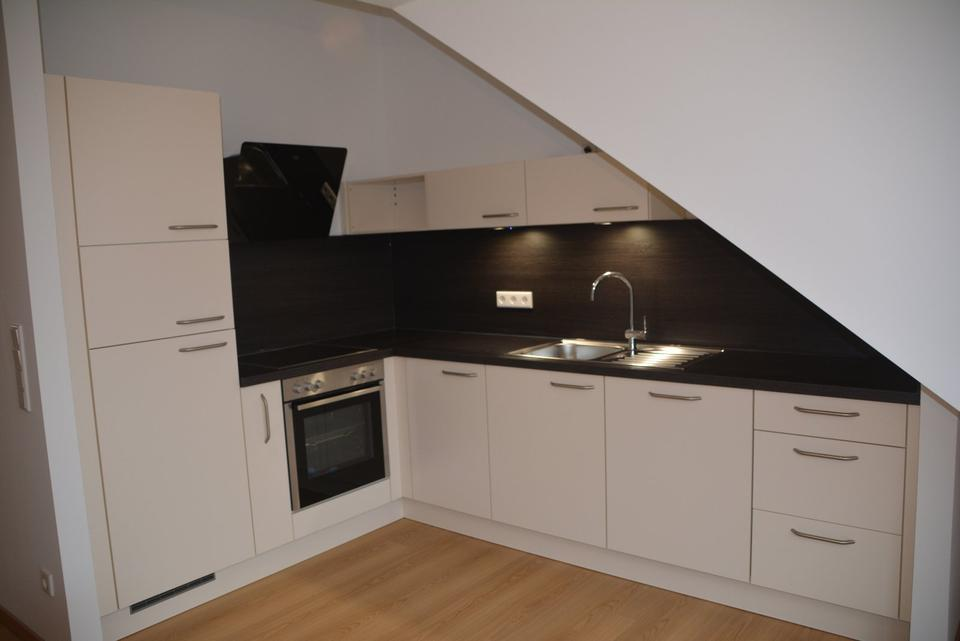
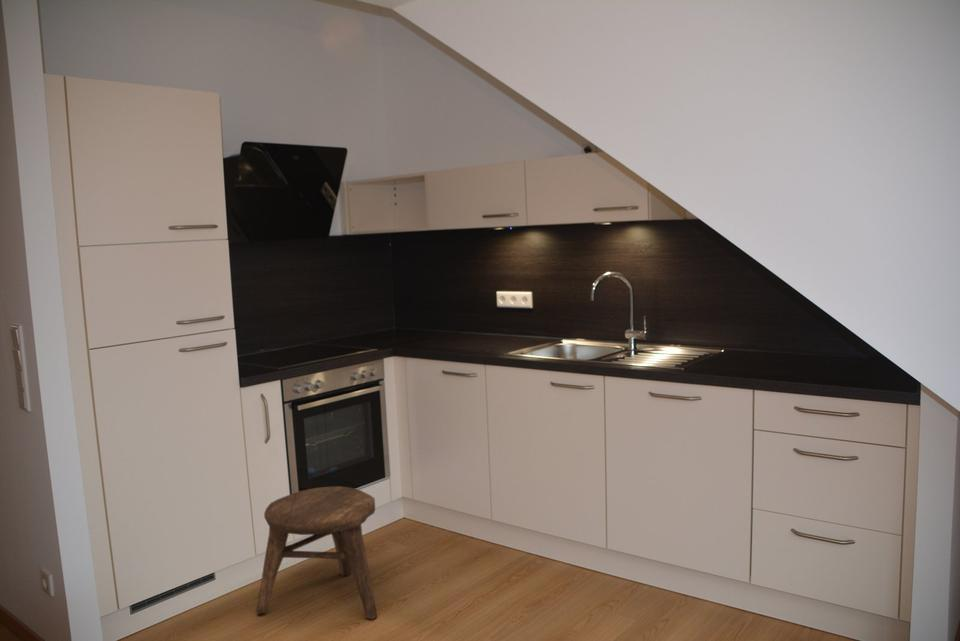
+ stool (325, 552)
